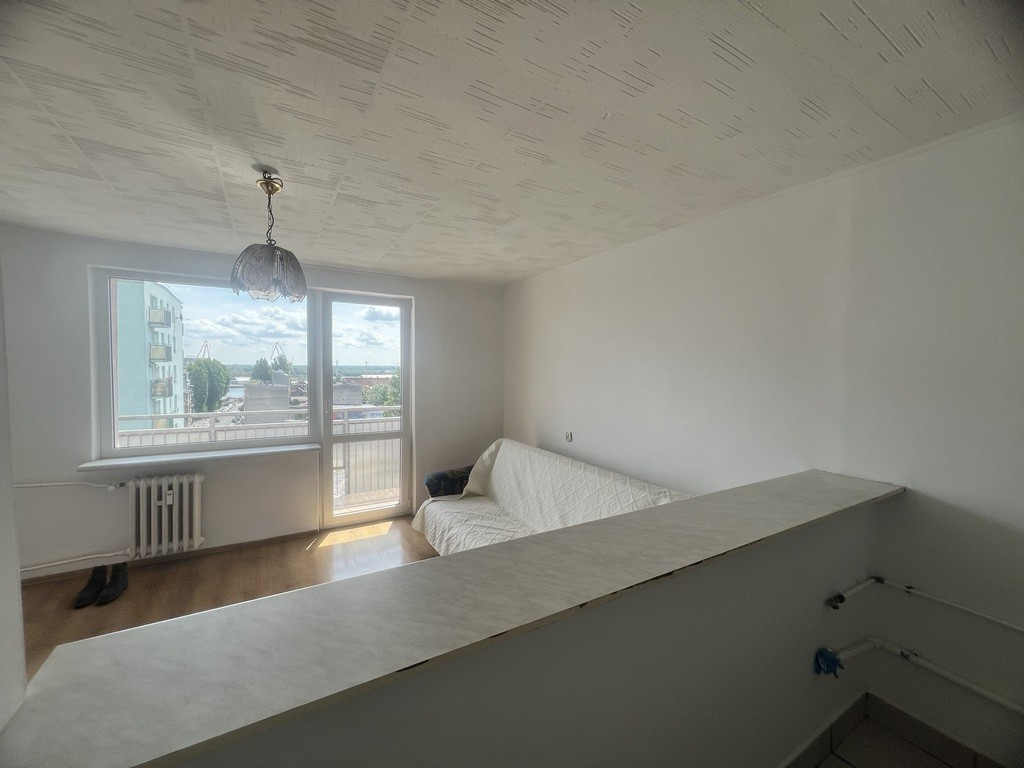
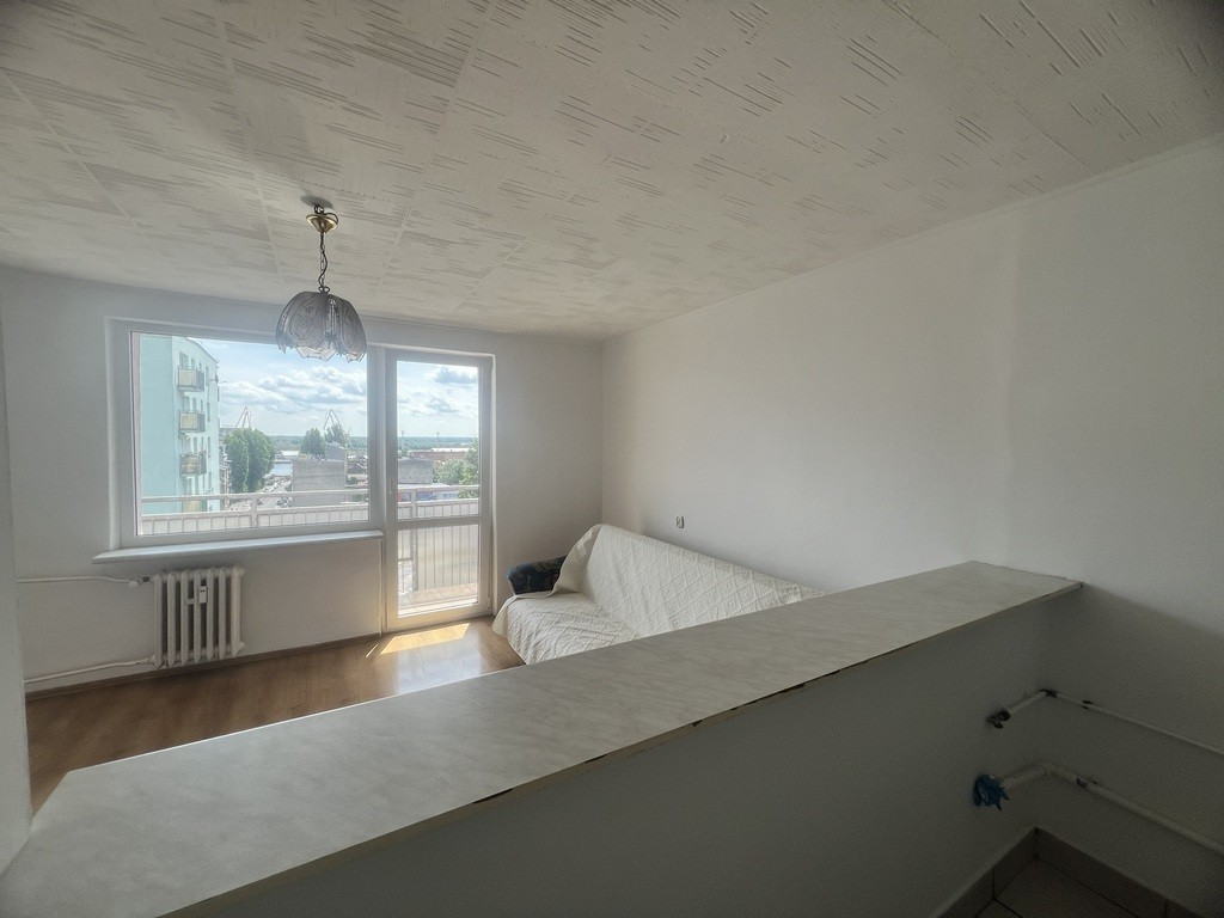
- boots (103, 581)
